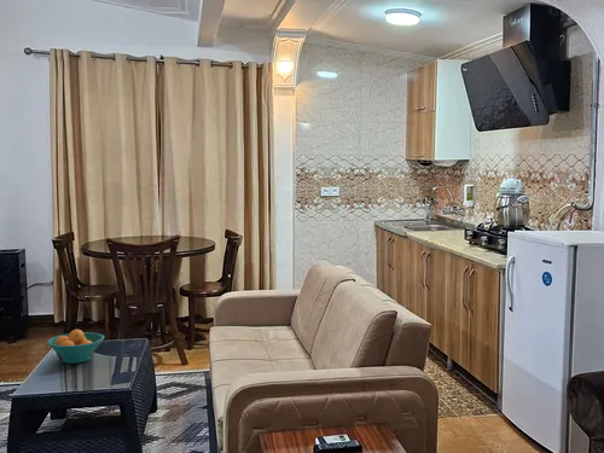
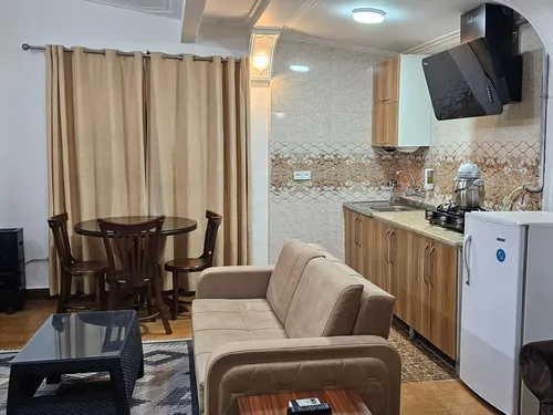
- fruit bowl (76, 344)
